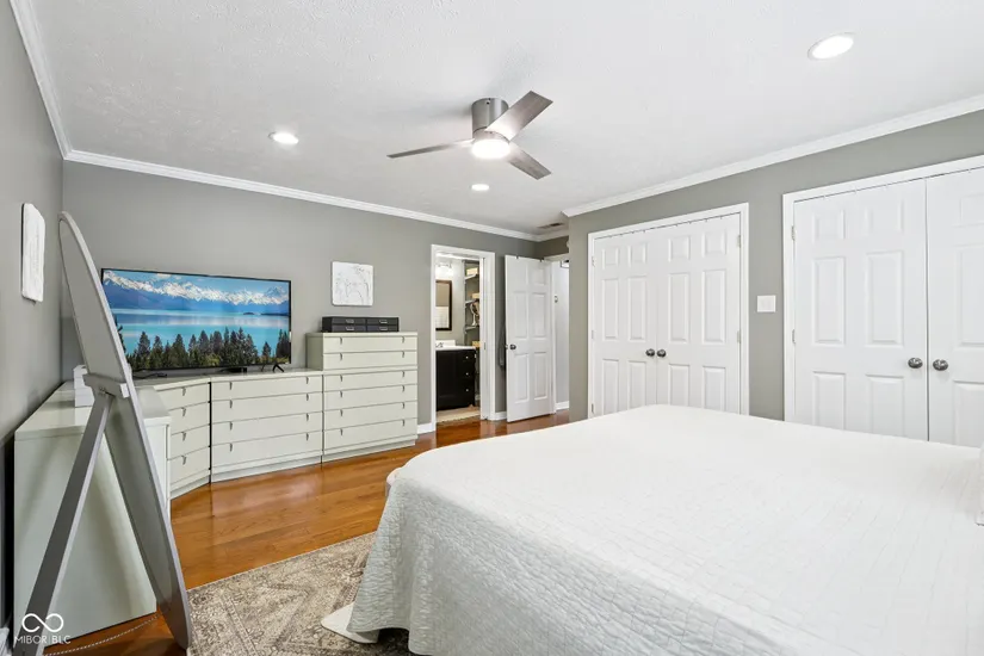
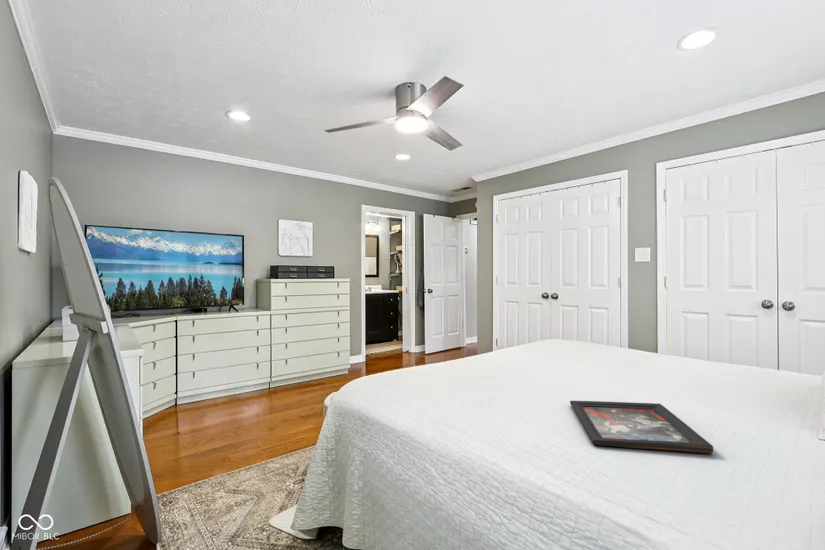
+ decorative tray (630, 422)
